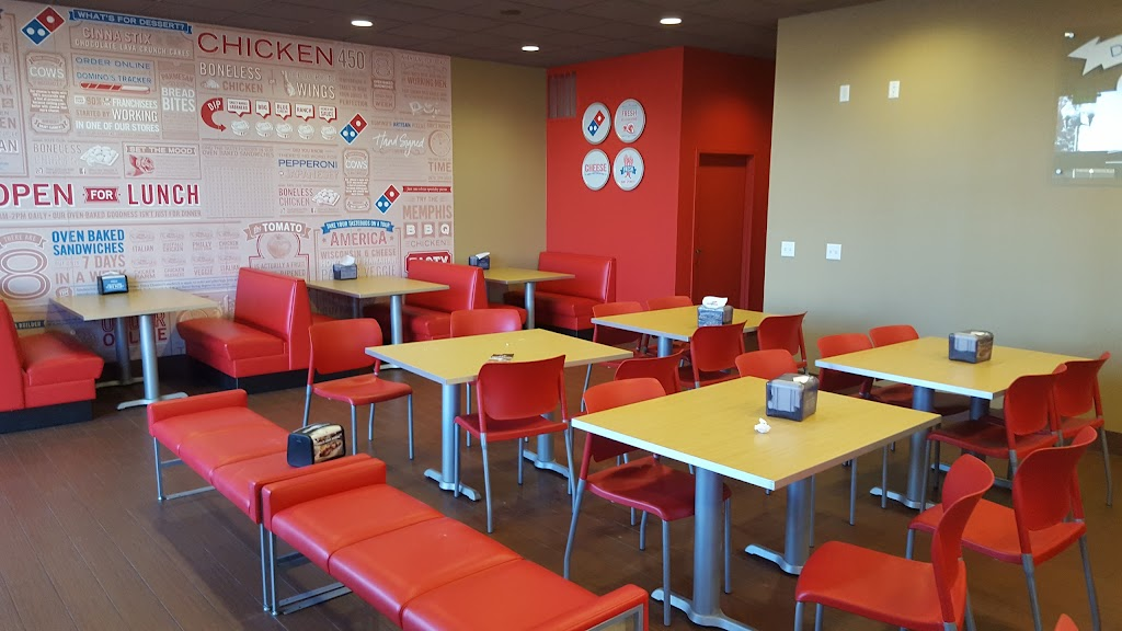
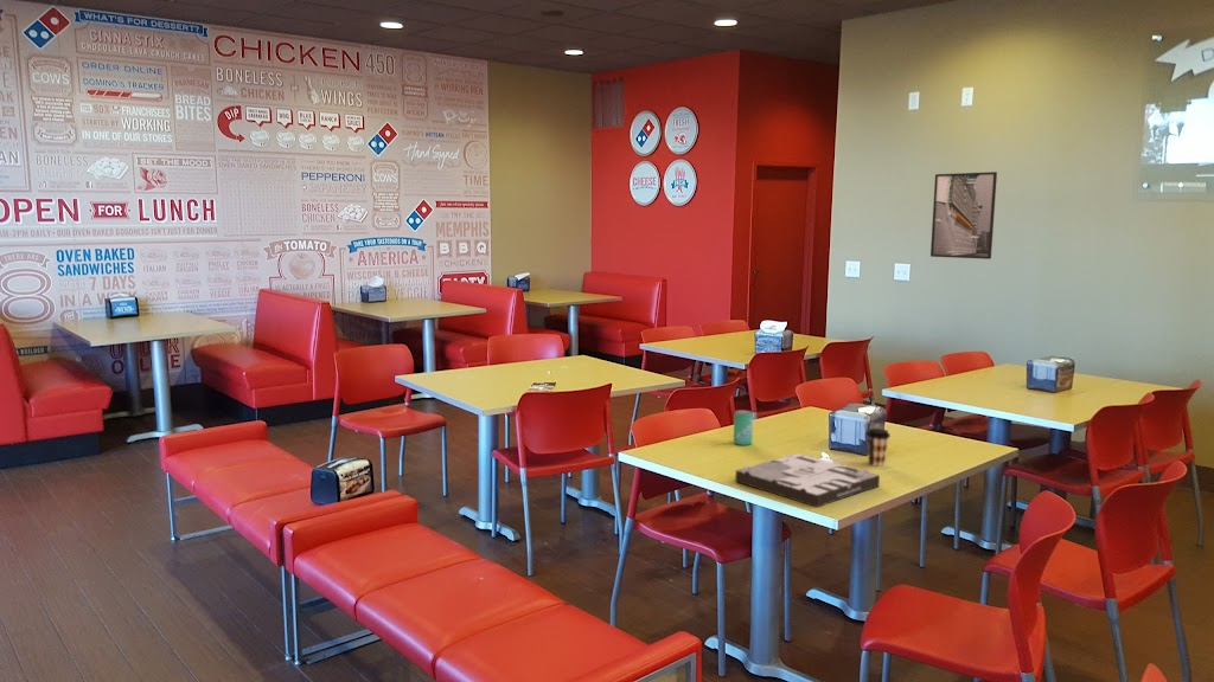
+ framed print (961, 215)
+ beverage can (742, 427)
+ pizza box (806, 476)
+ coffee cup (877, 448)
